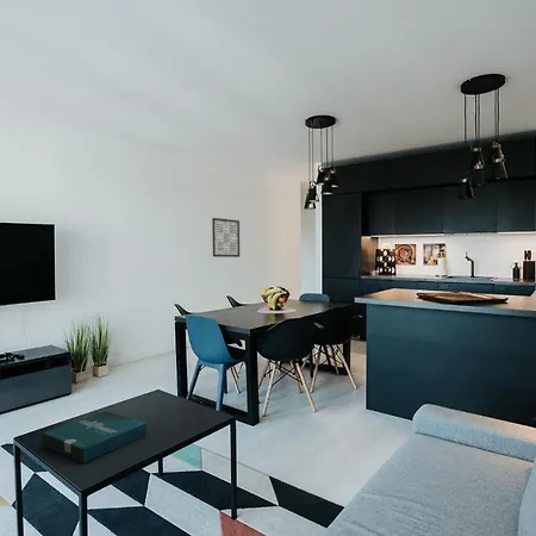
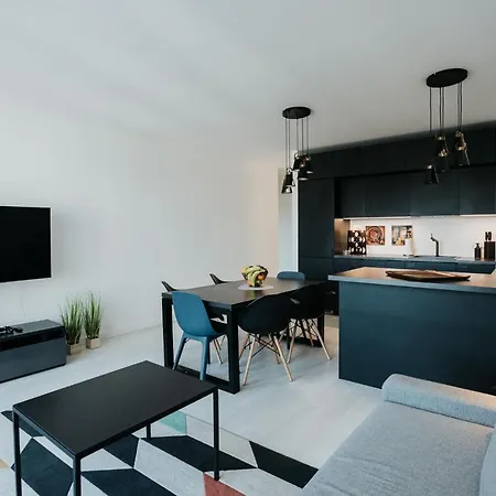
- pizza box (95, 434)
- wall art (225, 237)
